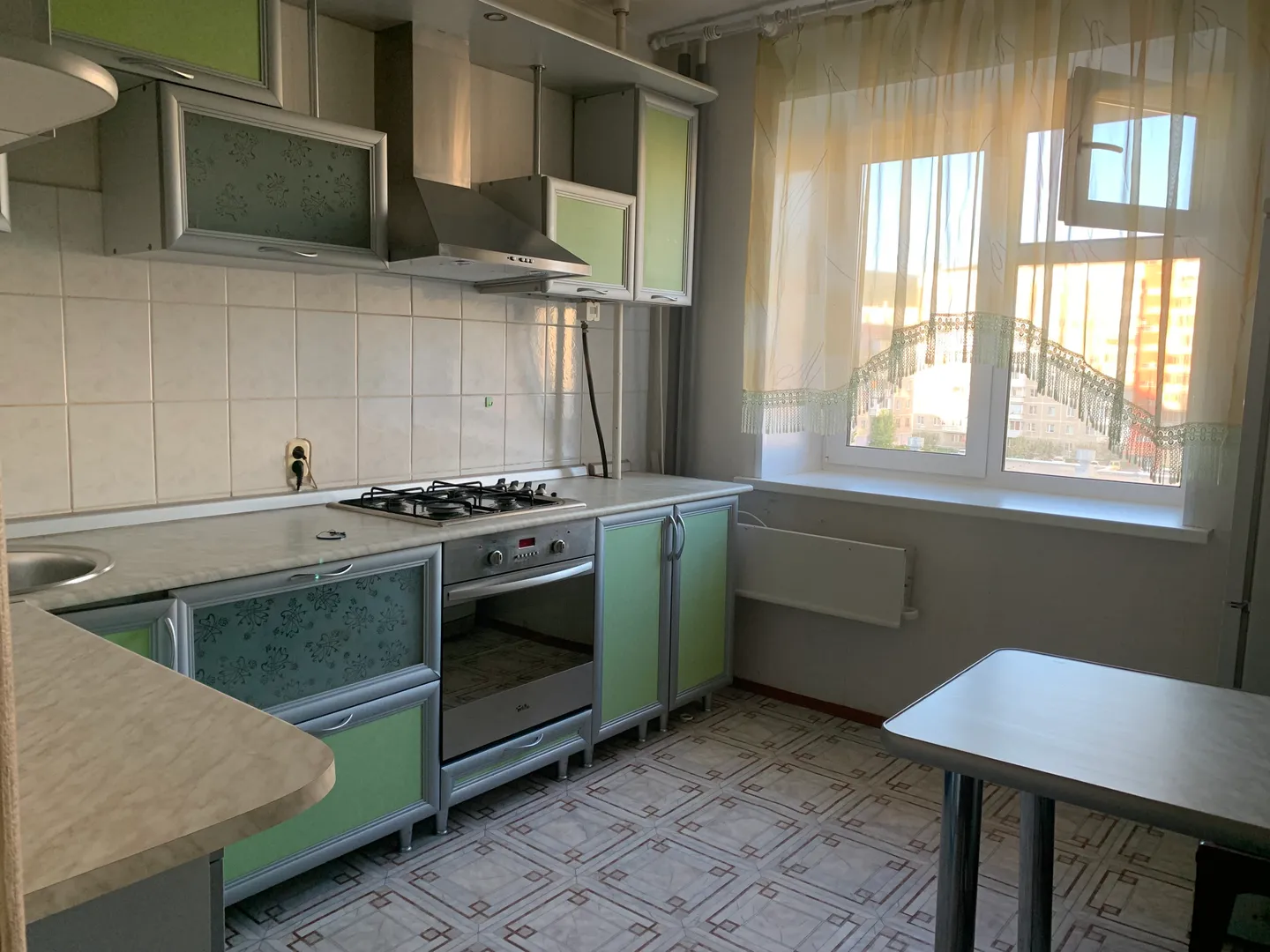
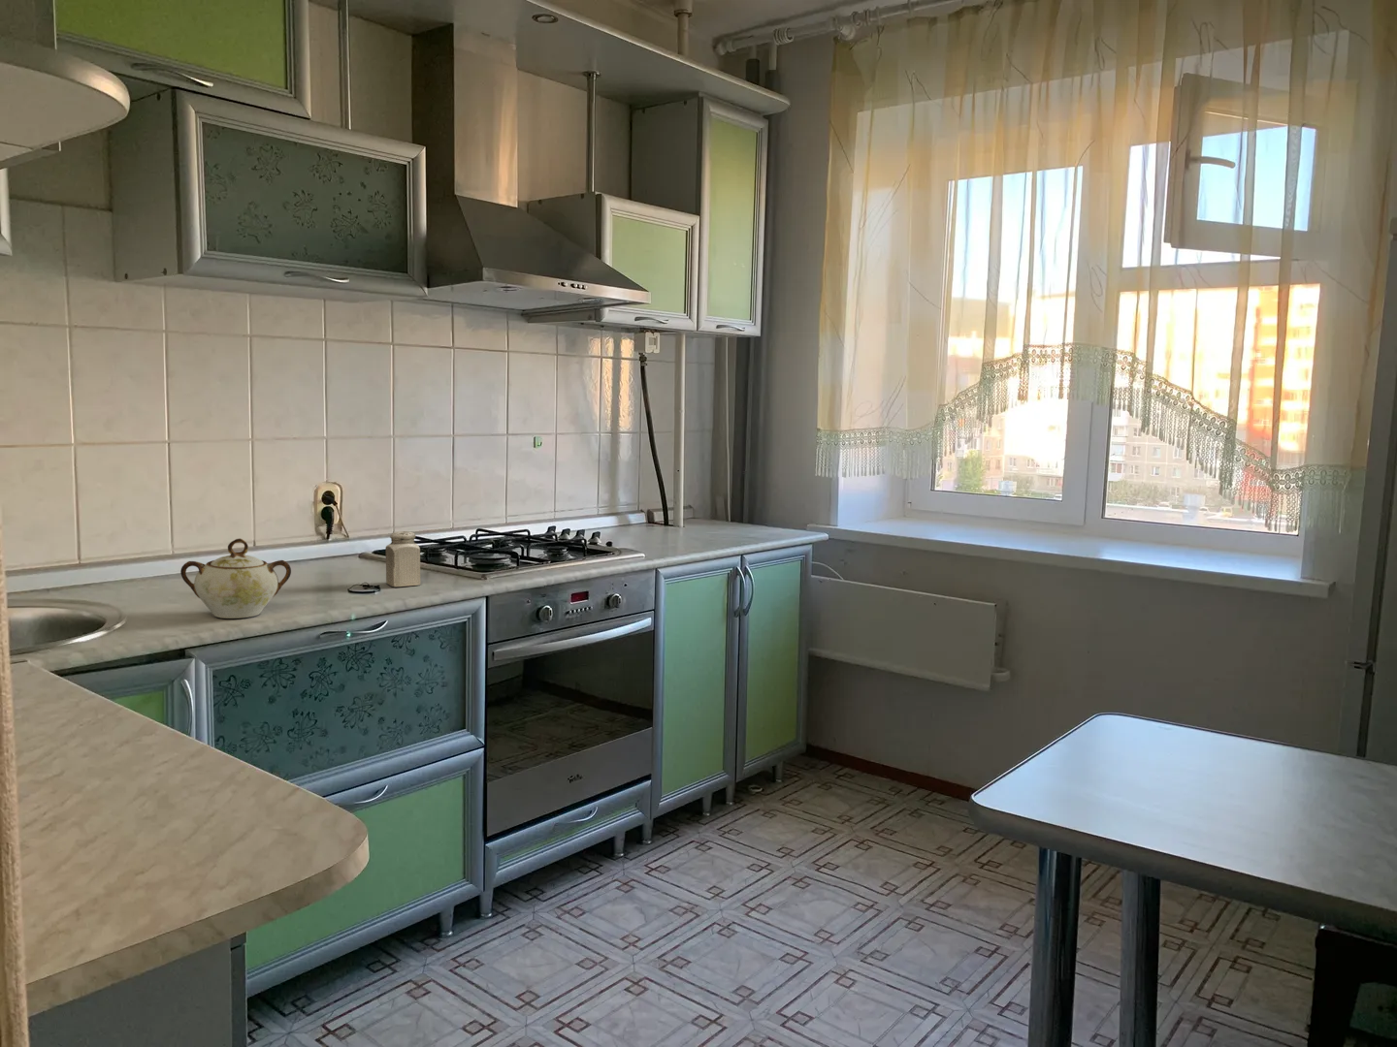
+ salt shaker (403, 558)
+ sugar bowl (237, 576)
